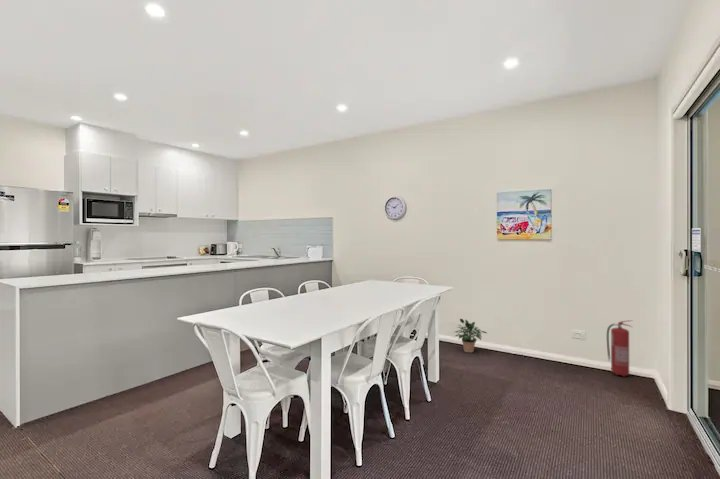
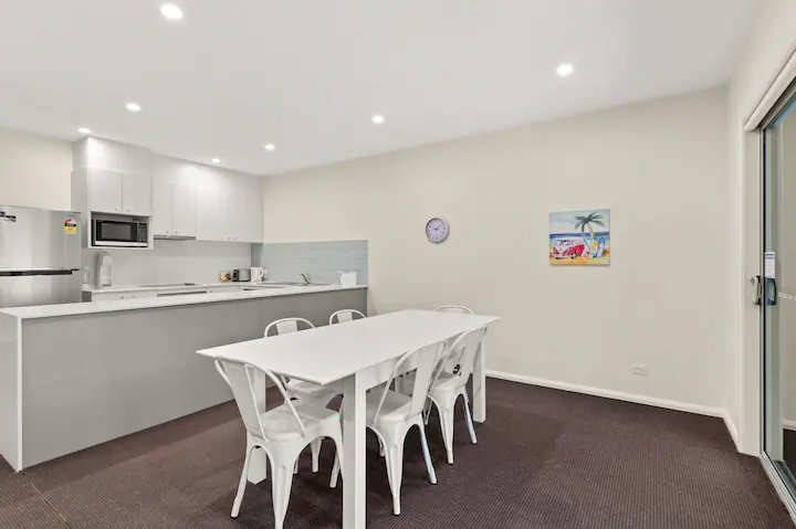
- fire extinguisher (619, 346)
- potted plant (471, 335)
